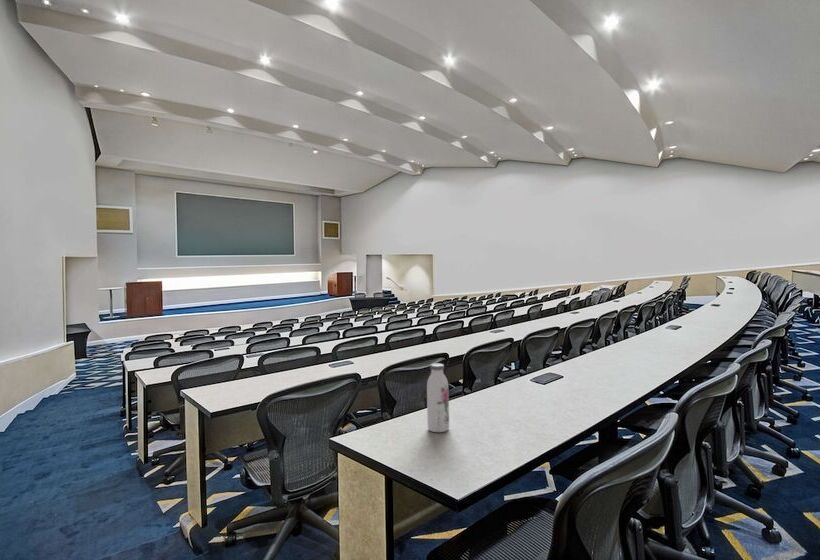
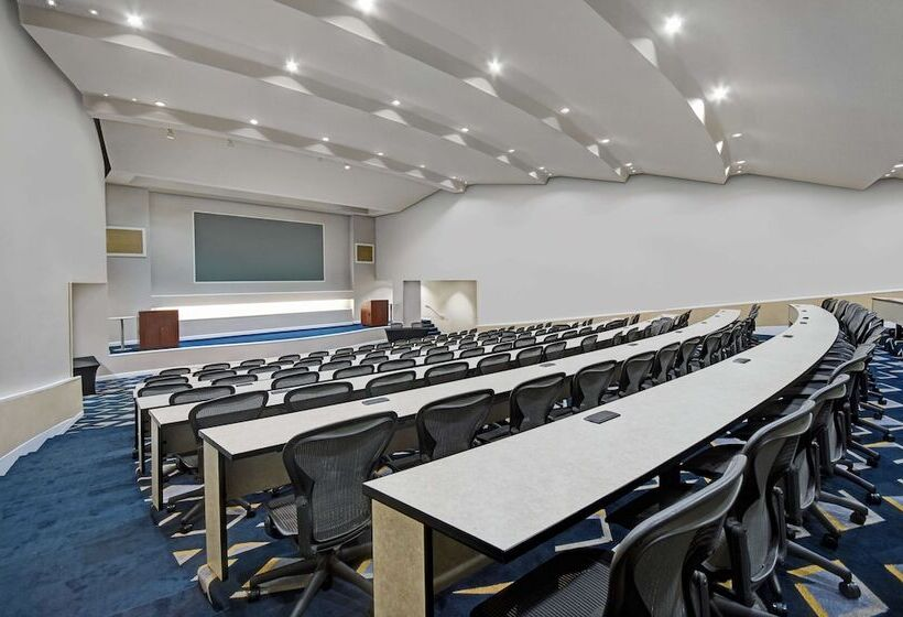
- water bottle (437, 396)
